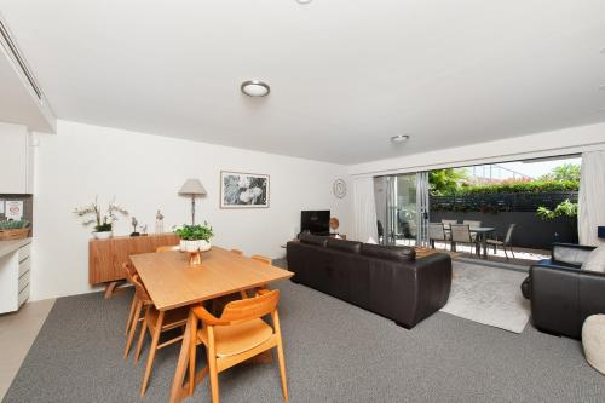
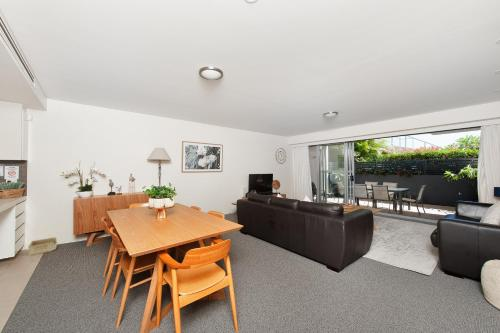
+ storage bin (43, 245)
